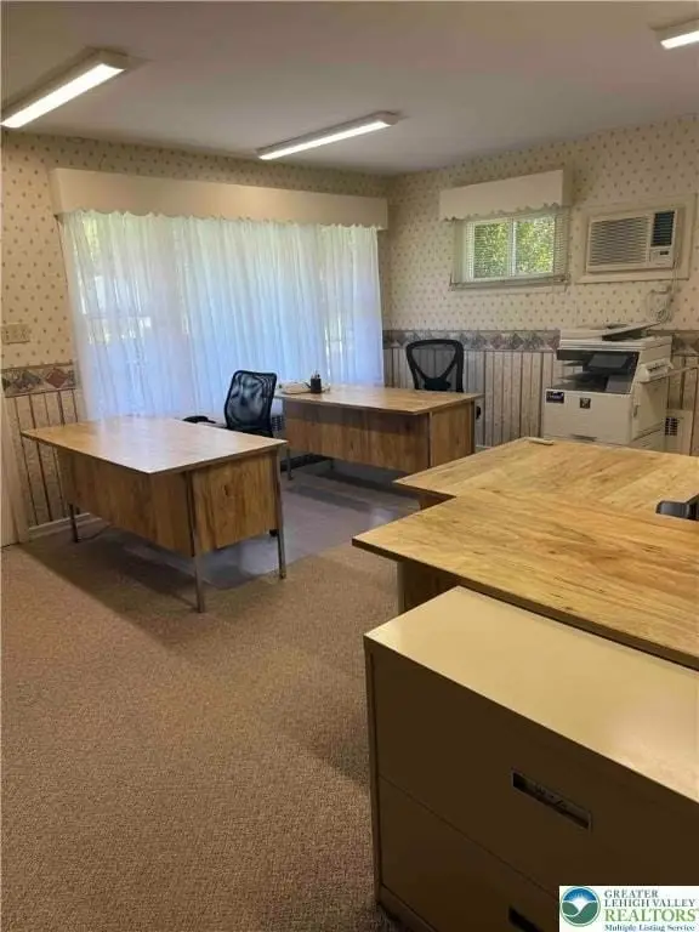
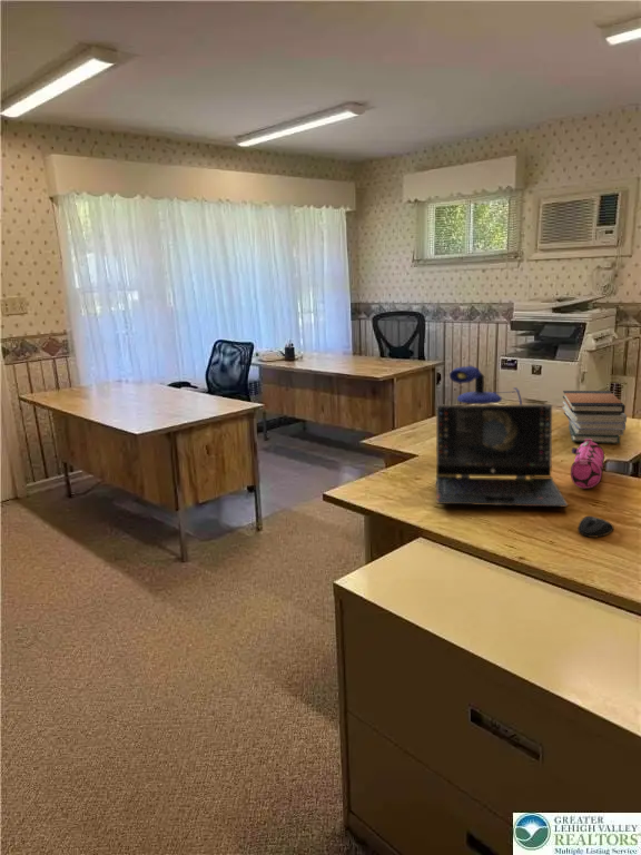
+ laptop computer (496, 453)
+ pencil case (586, 462)
+ book stack (592, 415)
+ microphone (487, 397)
+ mouse (595, 524)
